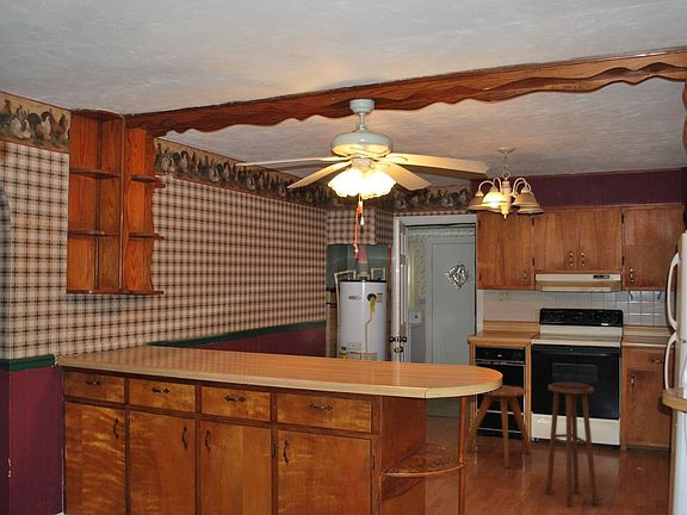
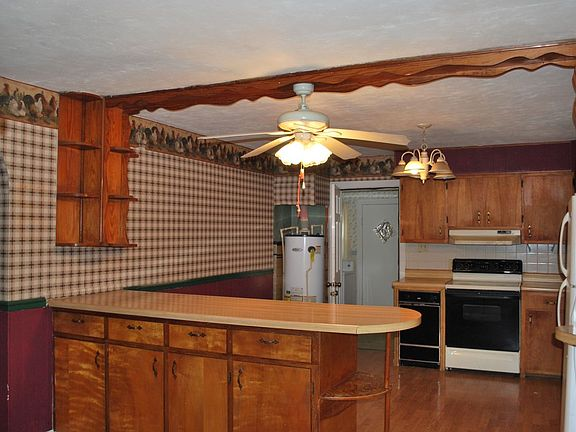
- stool (502, 423)
- stool (571, 441)
